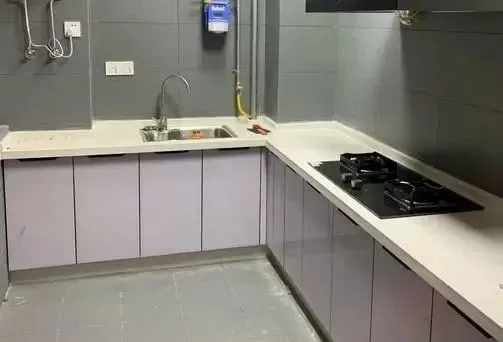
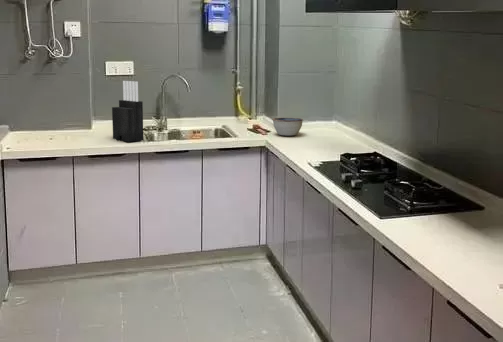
+ knife block (125, 110)
+ bowl (287, 126)
